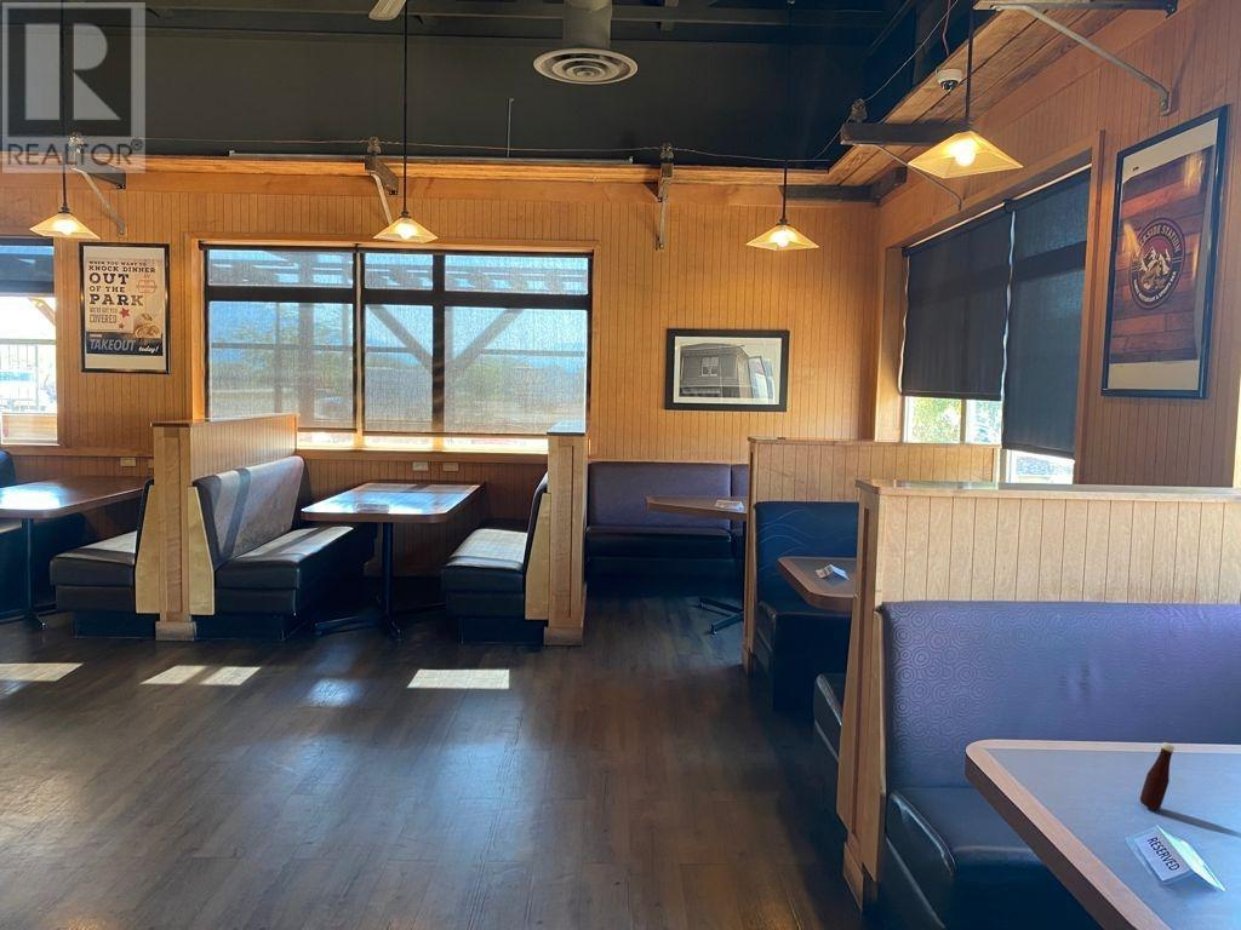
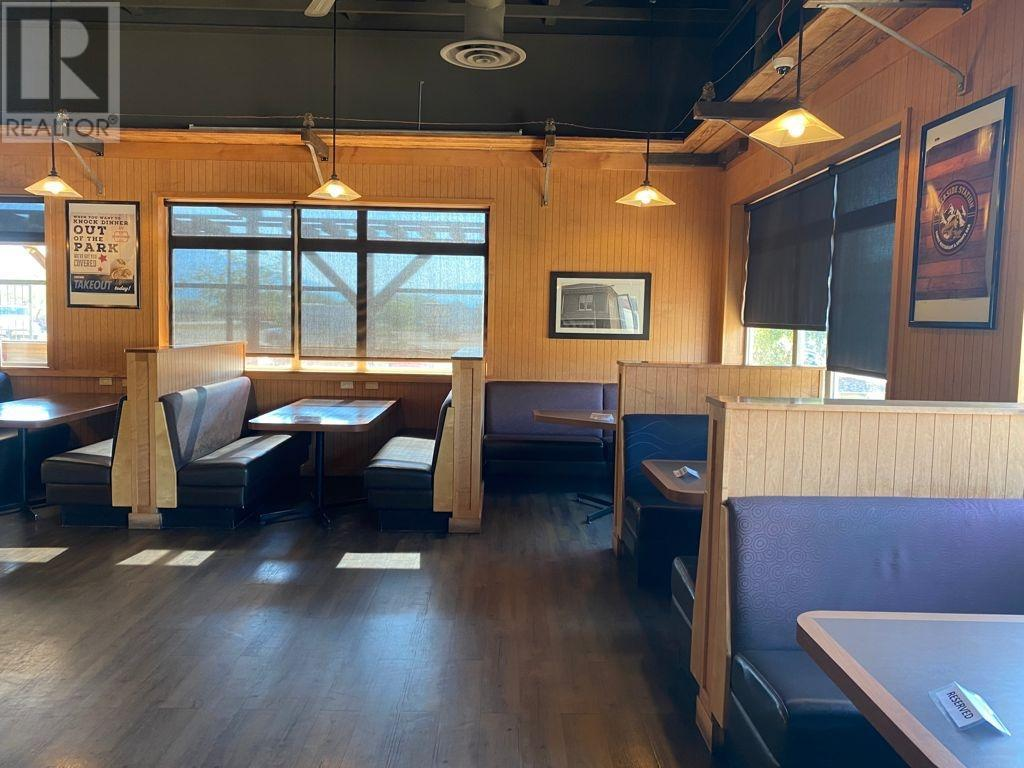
- tabasco sauce (1156, 775)
